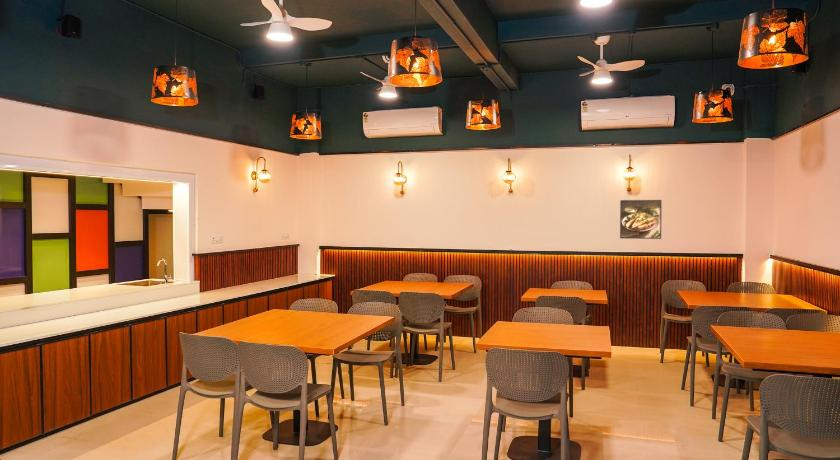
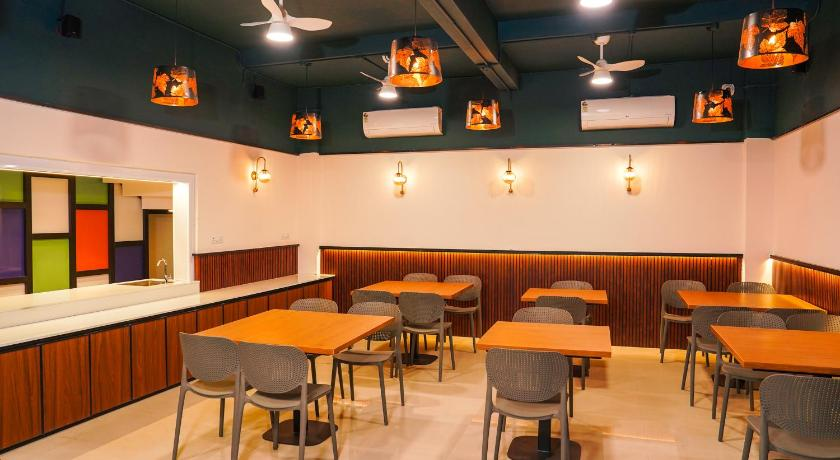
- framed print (640, 219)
